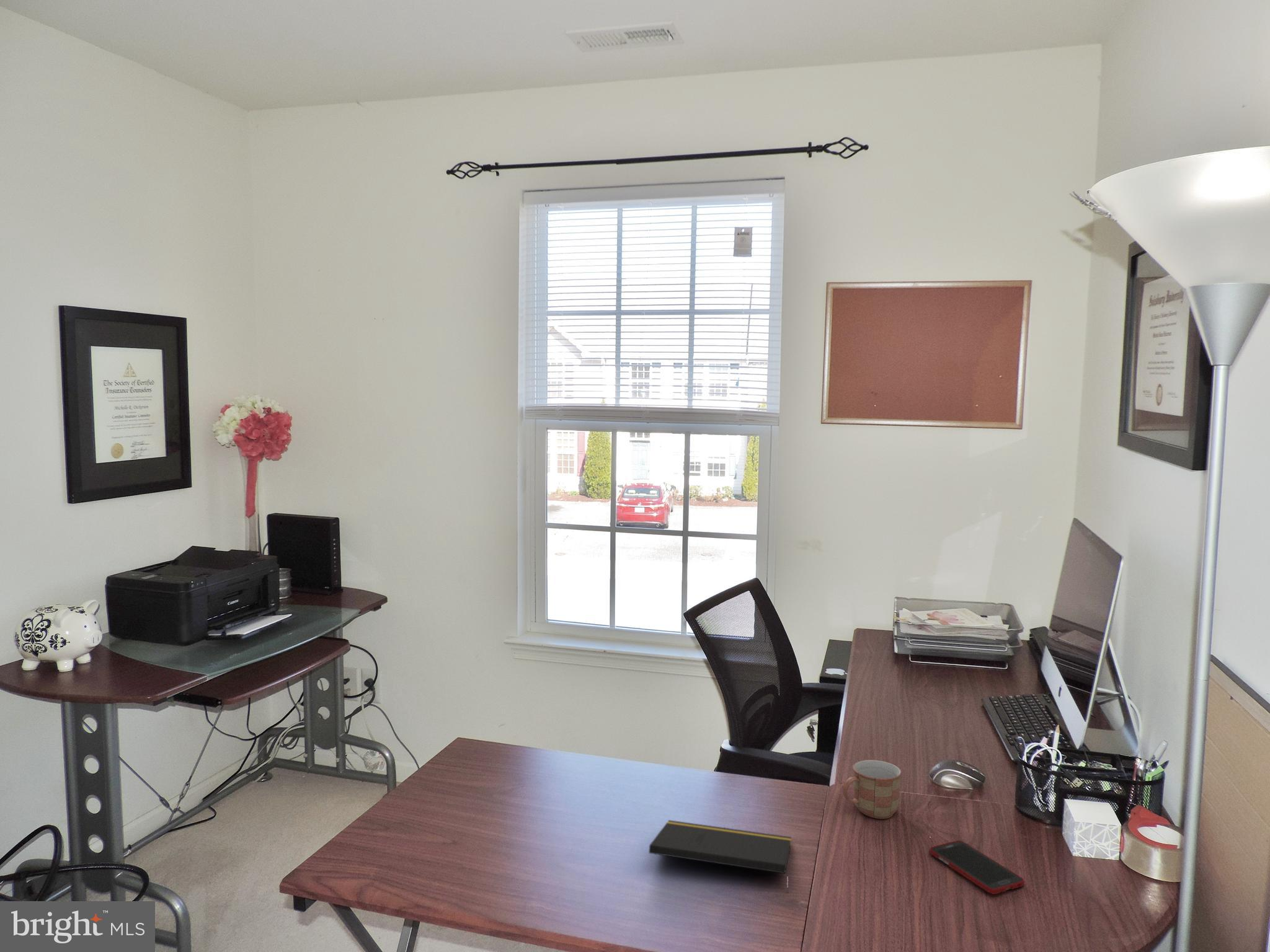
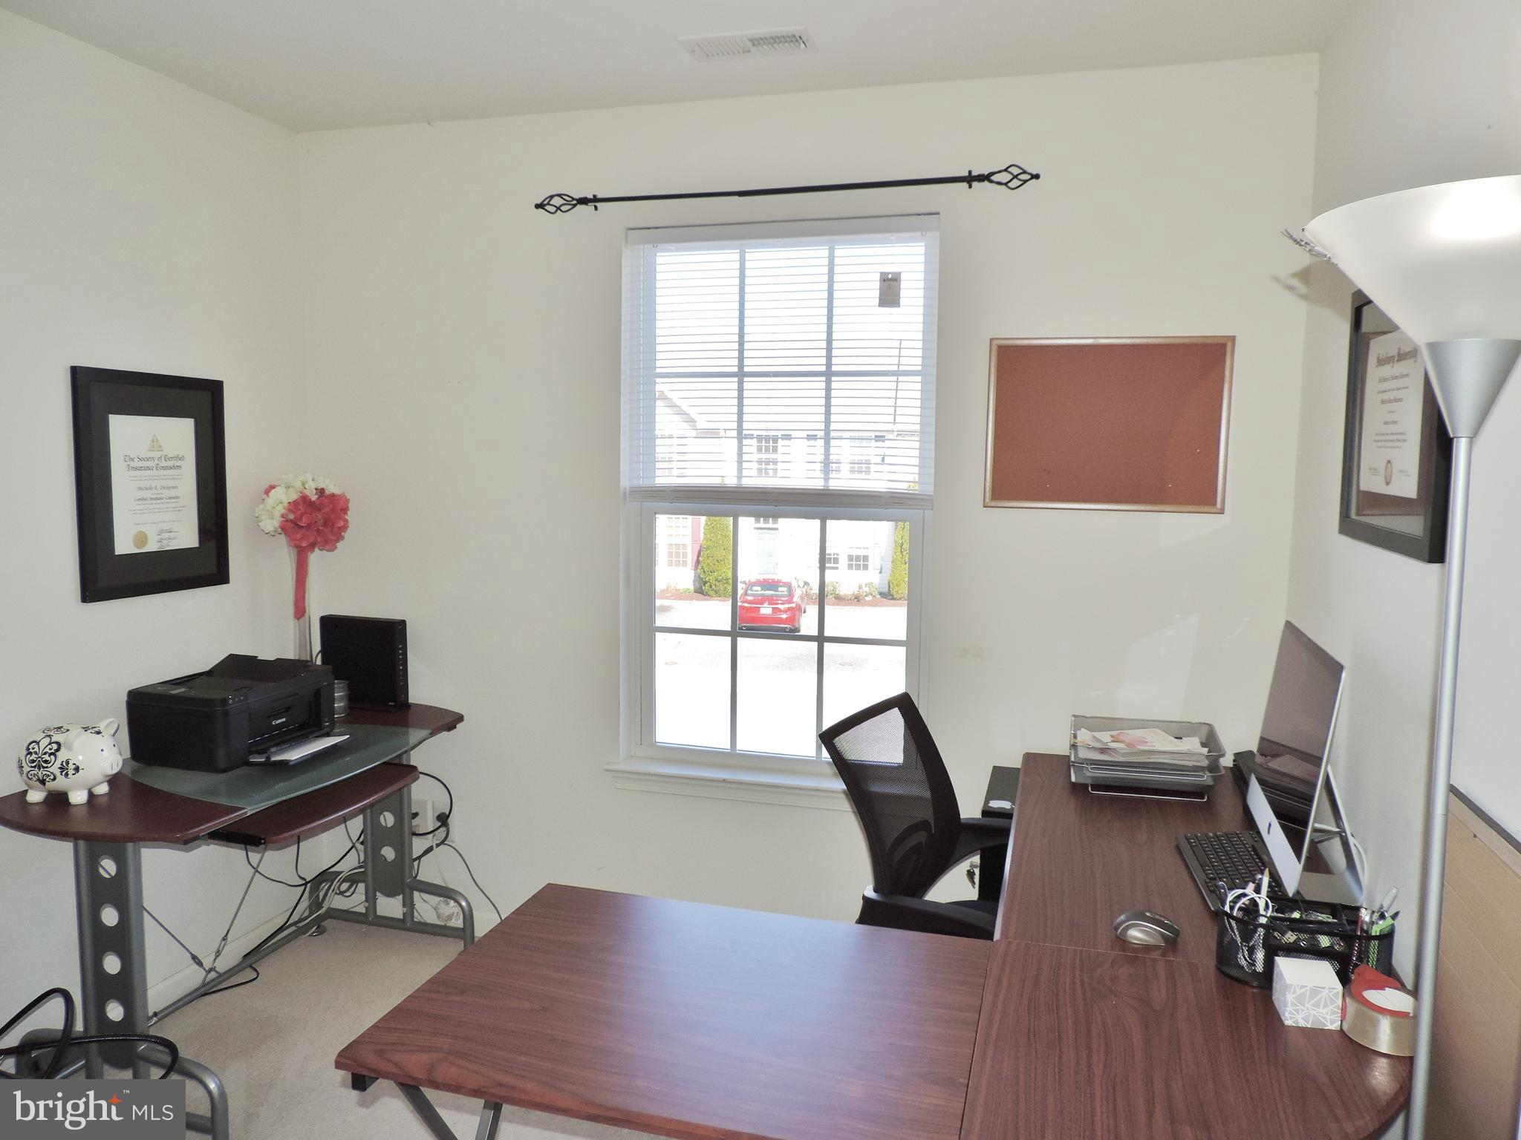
- notepad (722, 845)
- mug (870, 790)
- cell phone (975, 866)
